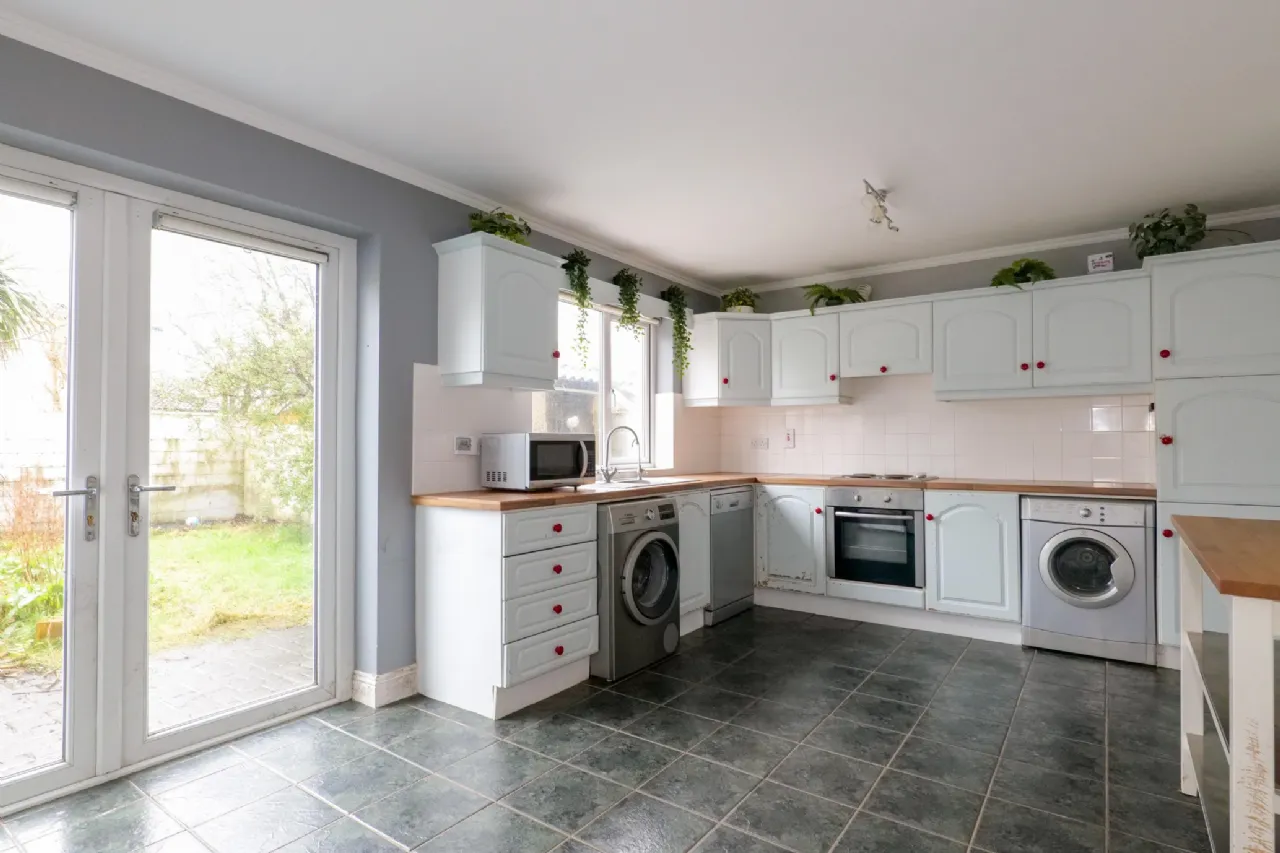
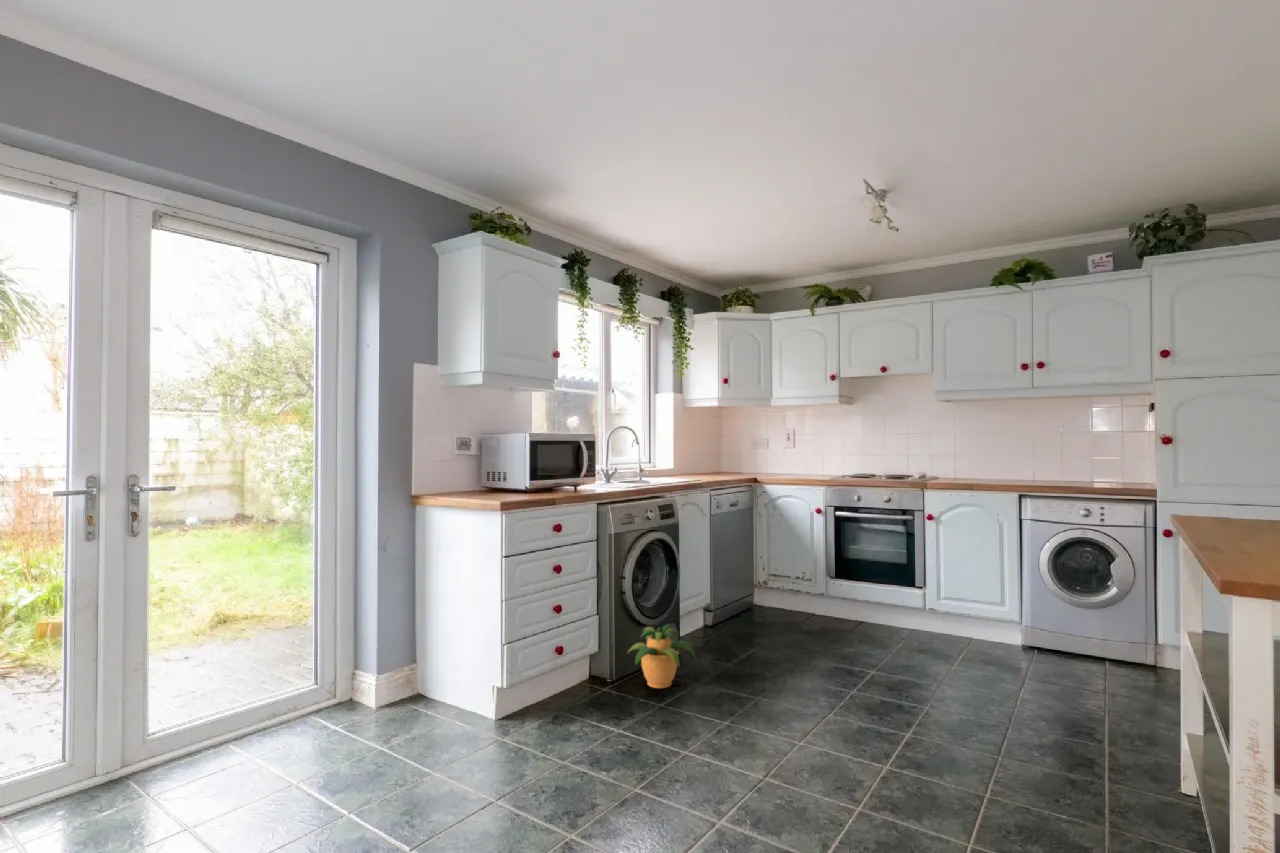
+ potted plant (656, 654)
